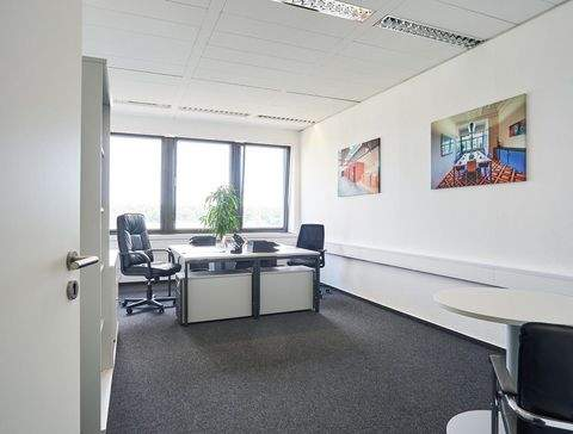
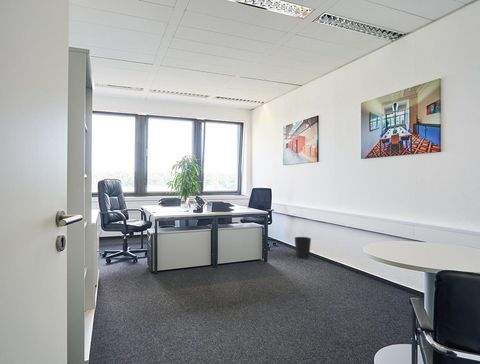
+ wastebasket (302, 247)
